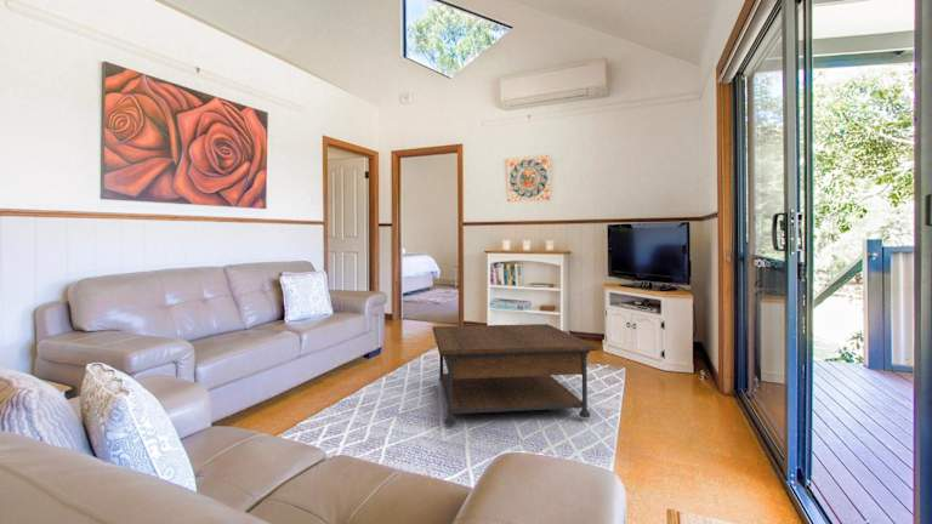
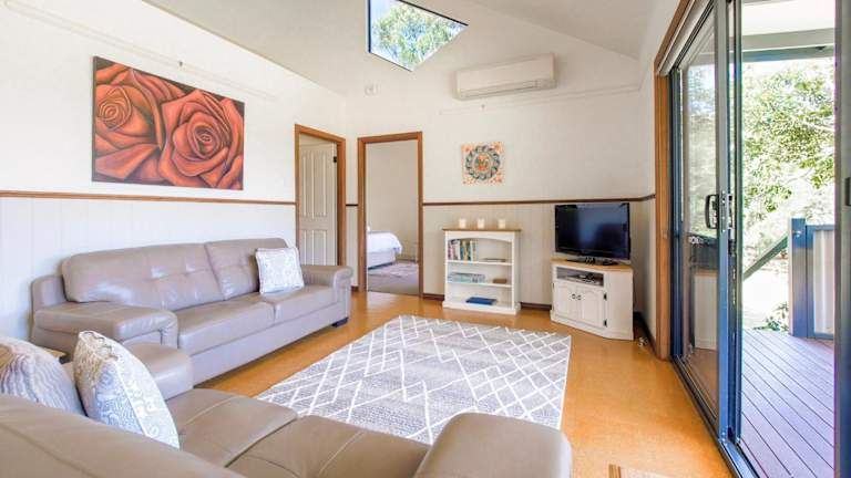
- coffee table (504, 365)
